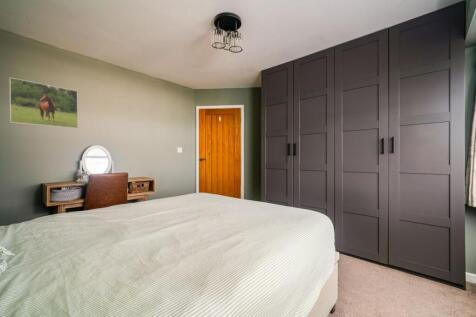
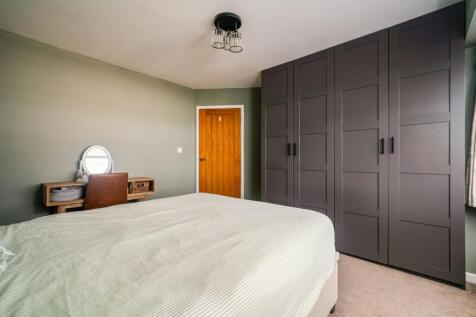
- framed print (46, 105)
